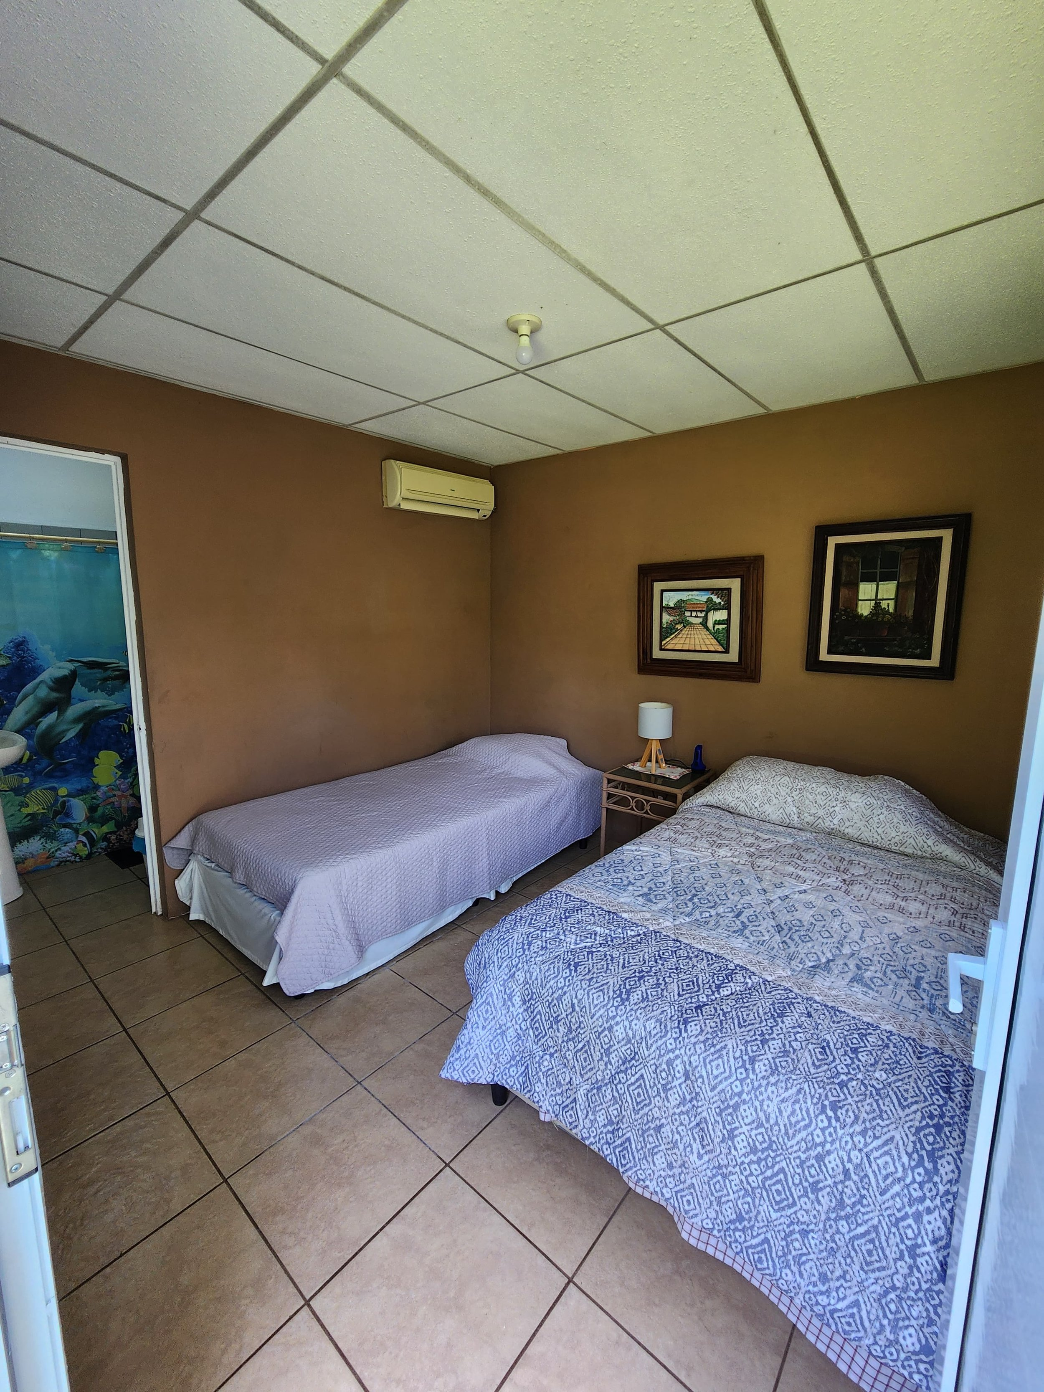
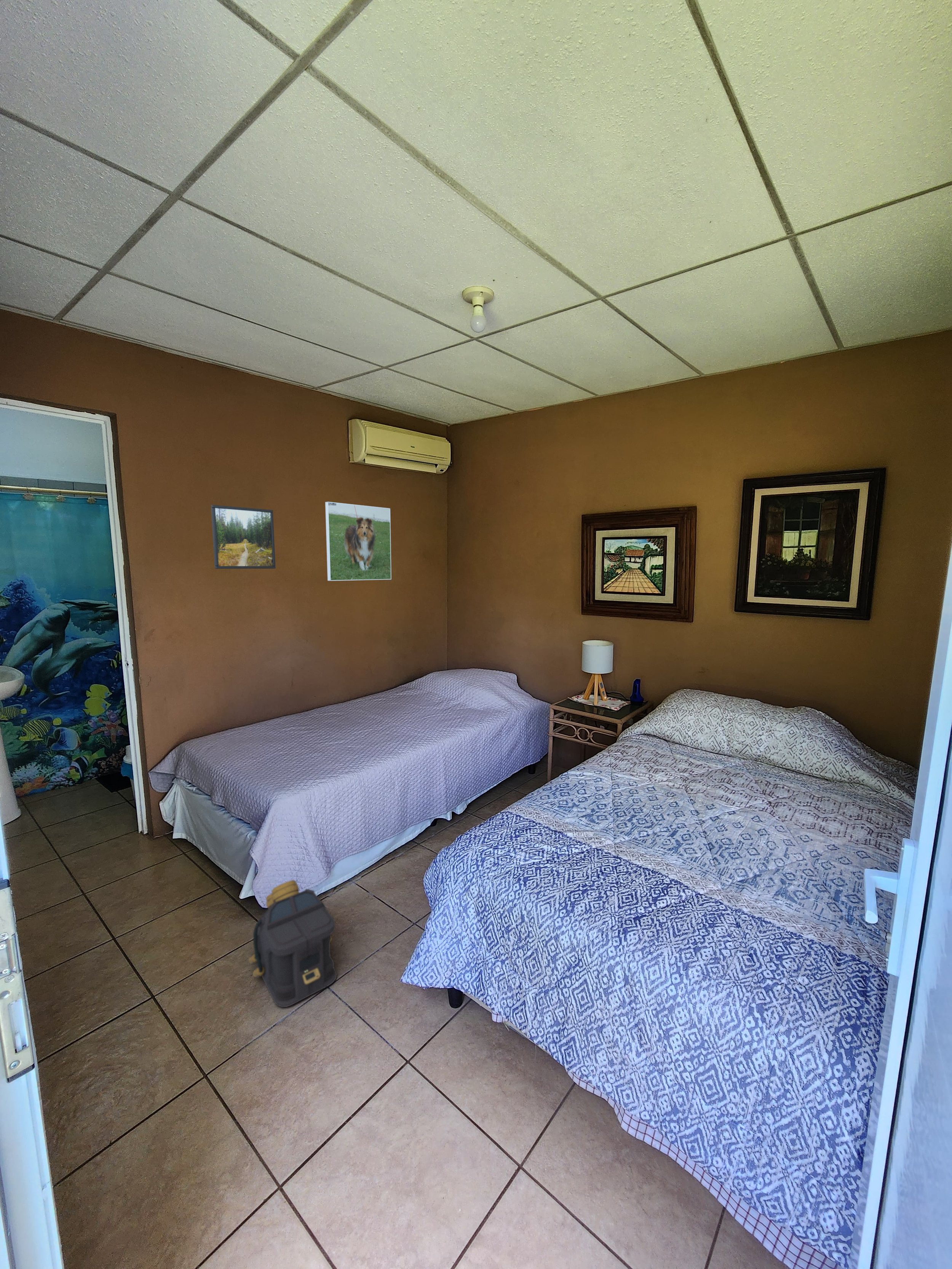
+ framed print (360, 543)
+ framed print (244, 538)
+ backpack (292, 928)
